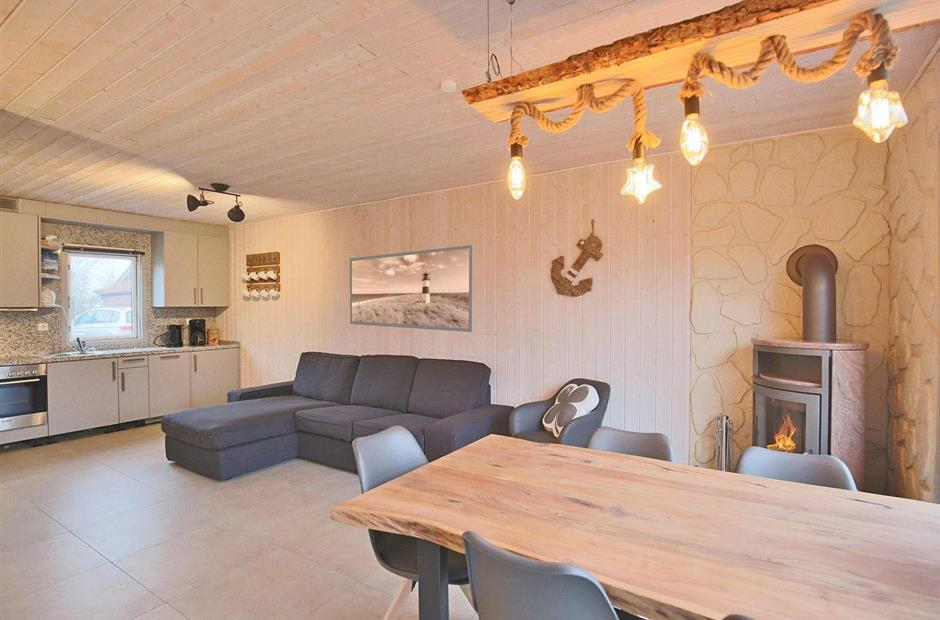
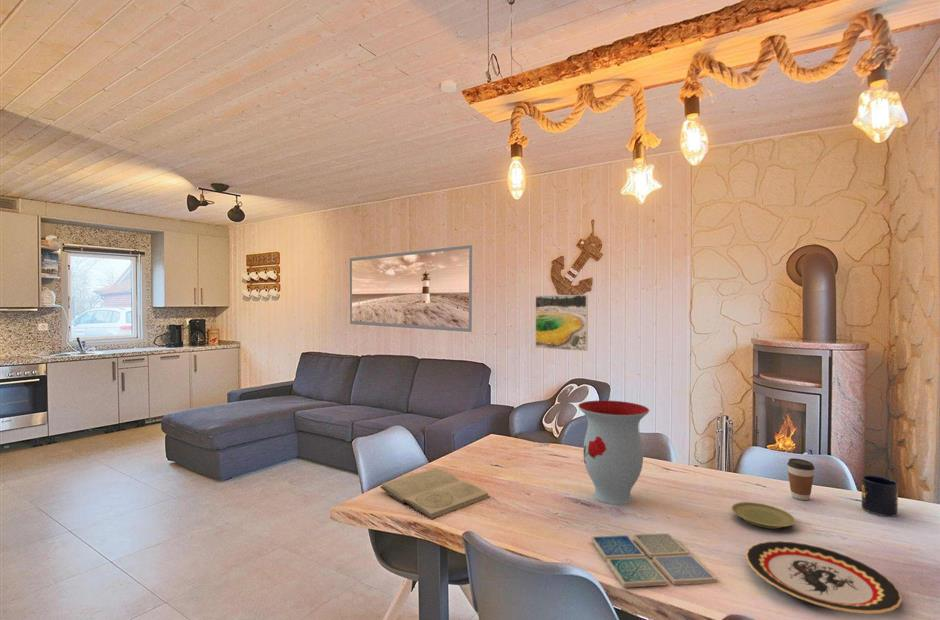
+ mug (878, 493)
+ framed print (560, 322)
+ plate (817, 576)
+ book (434, 490)
+ drink coaster (647, 558)
+ coffee cup (800, 479)
+ plate (762, 516)
+ vase (612, 452)
